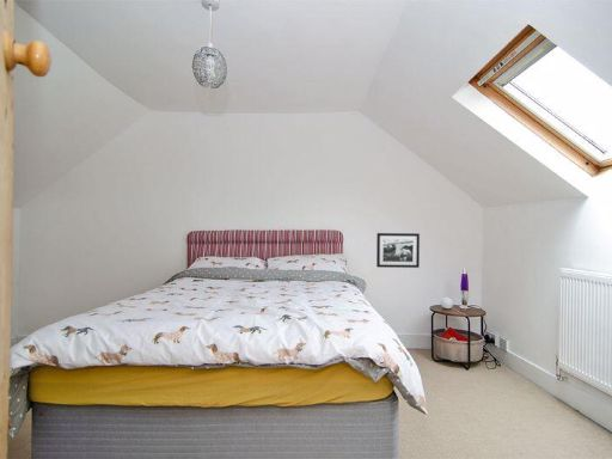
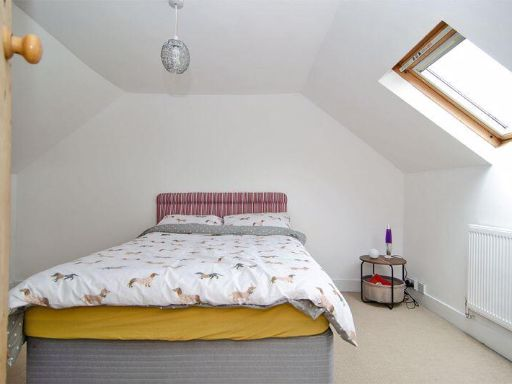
- picture frame (397, 250)
